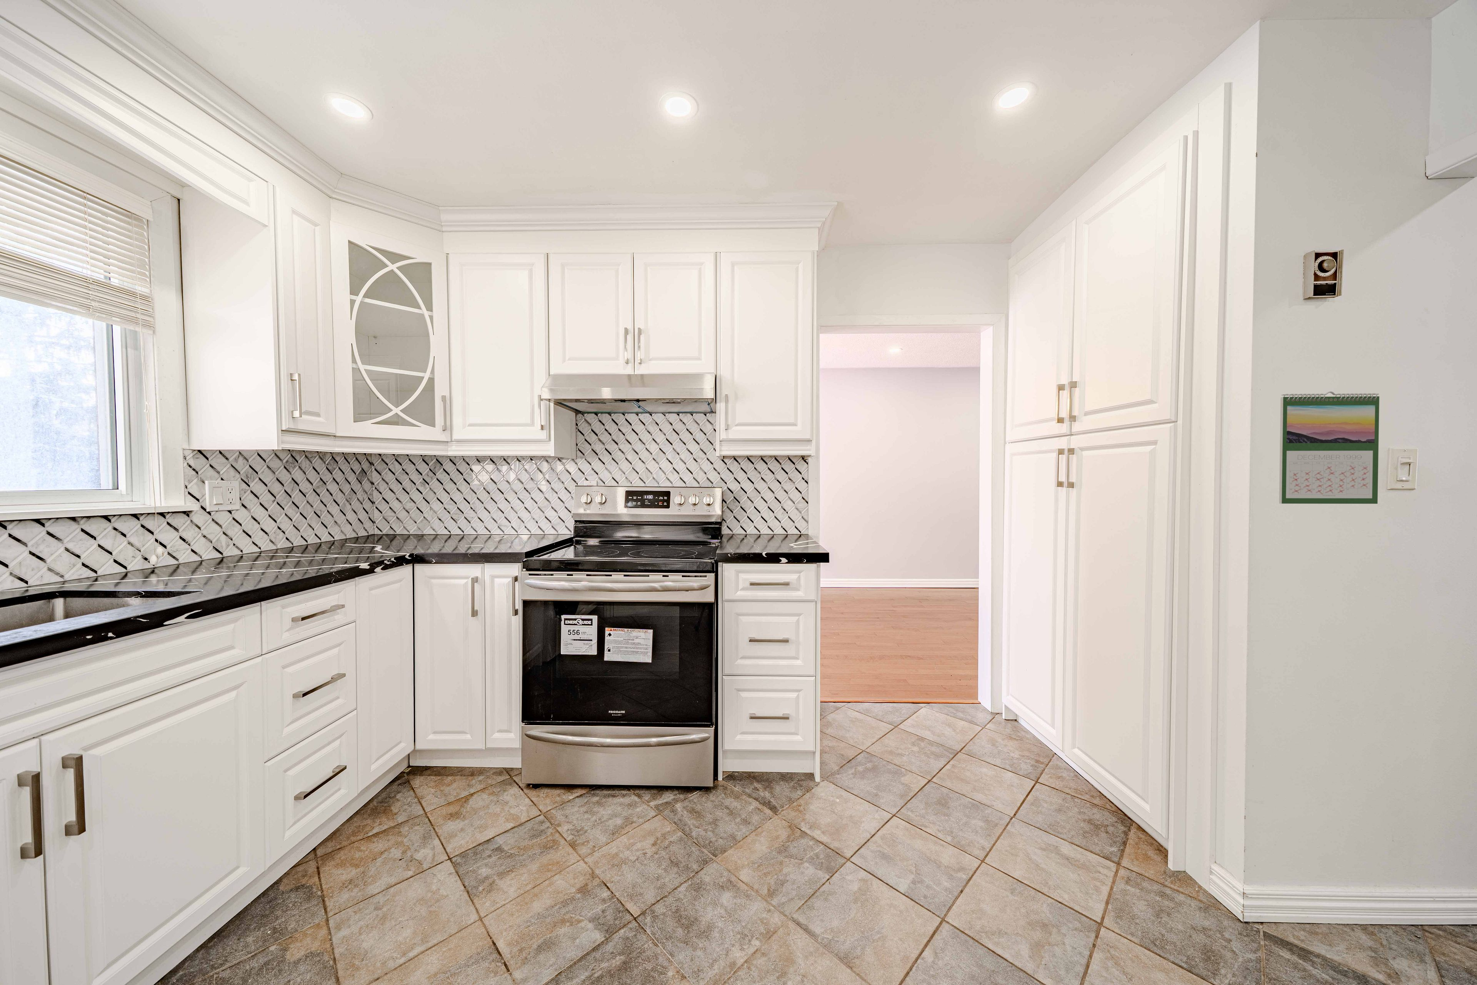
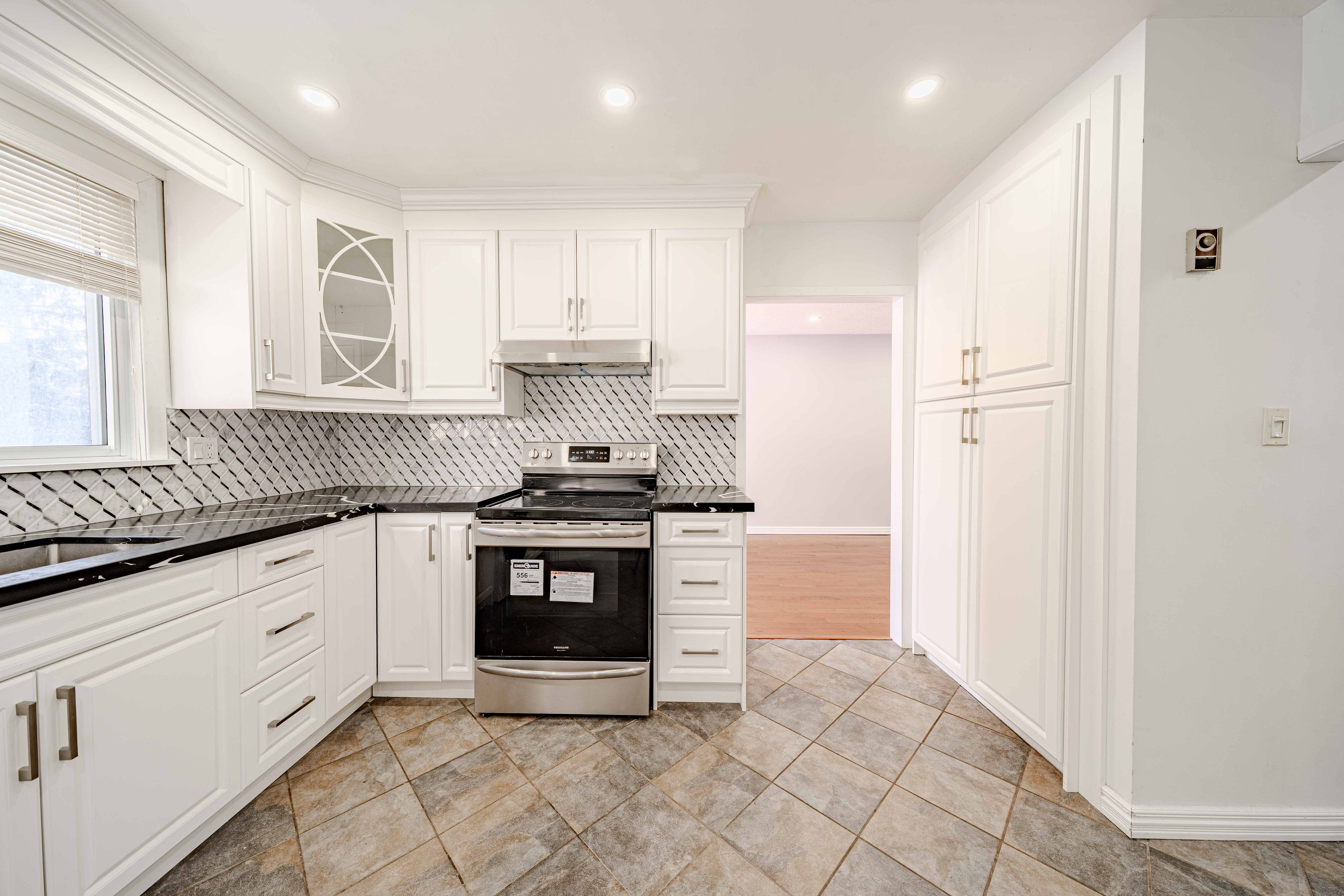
- calendar (1329, 447)
